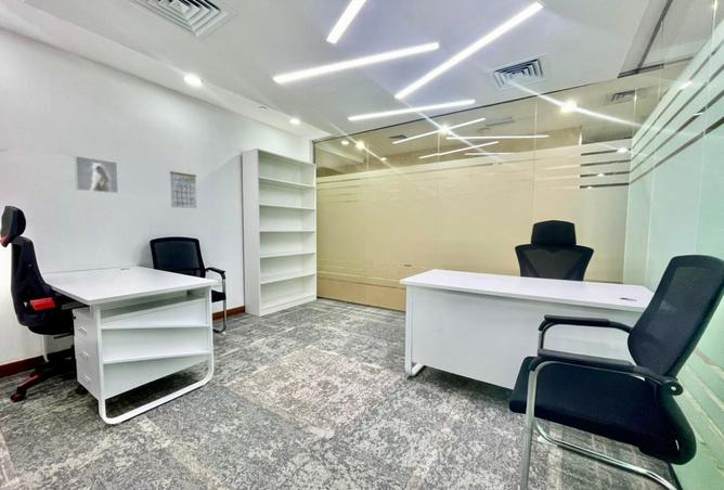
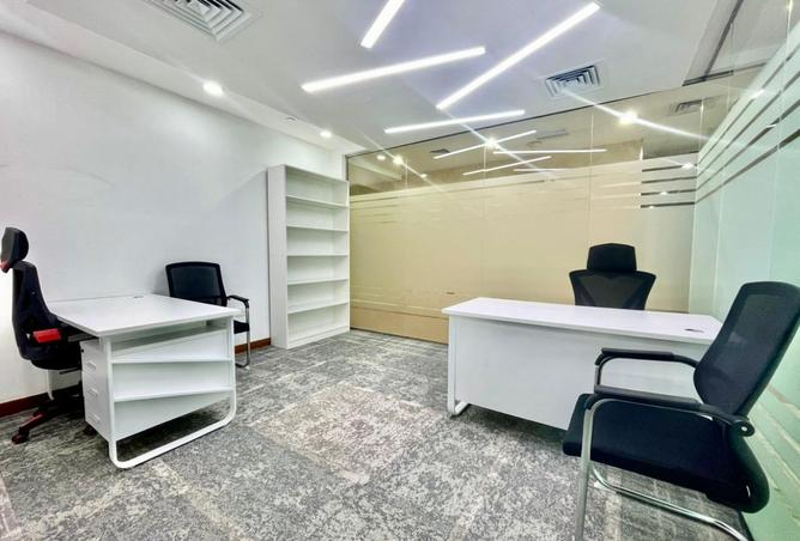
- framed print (96, 175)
- calendar (183, 186)
